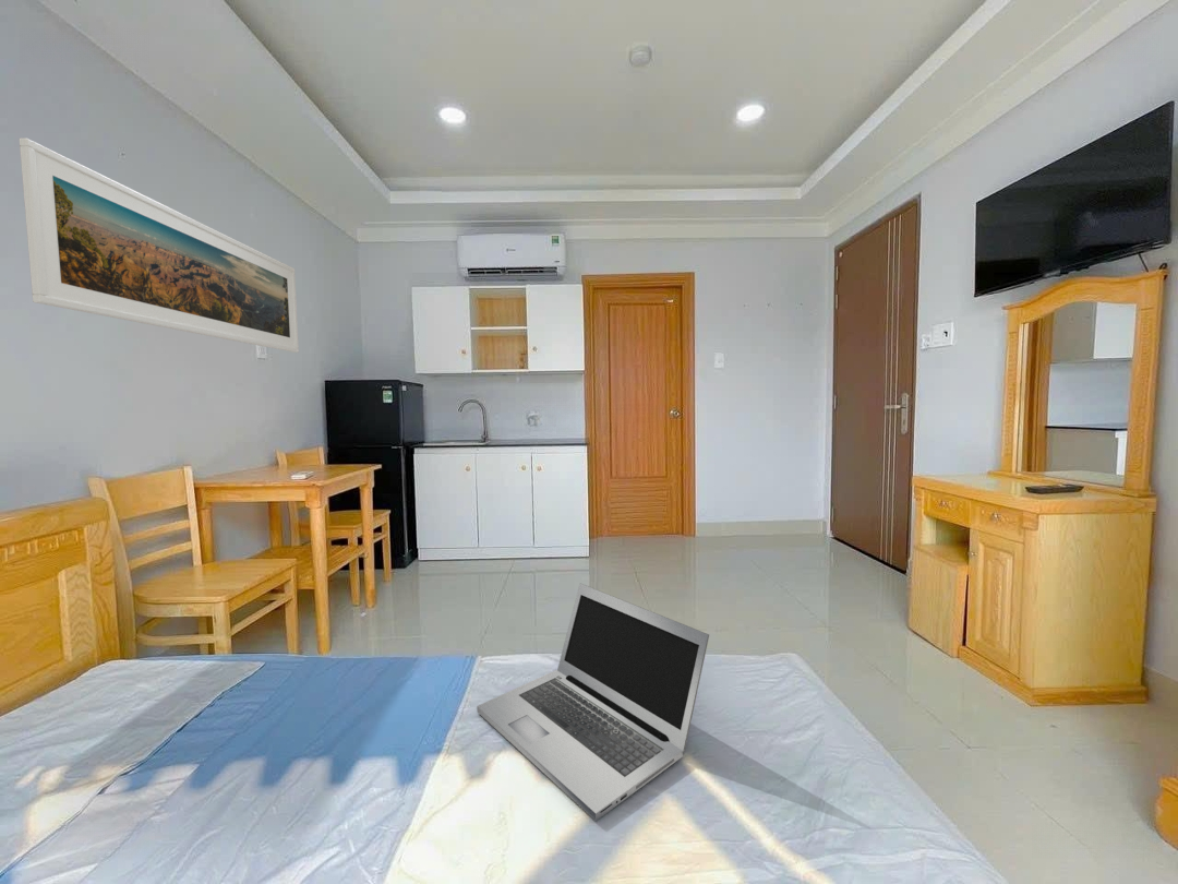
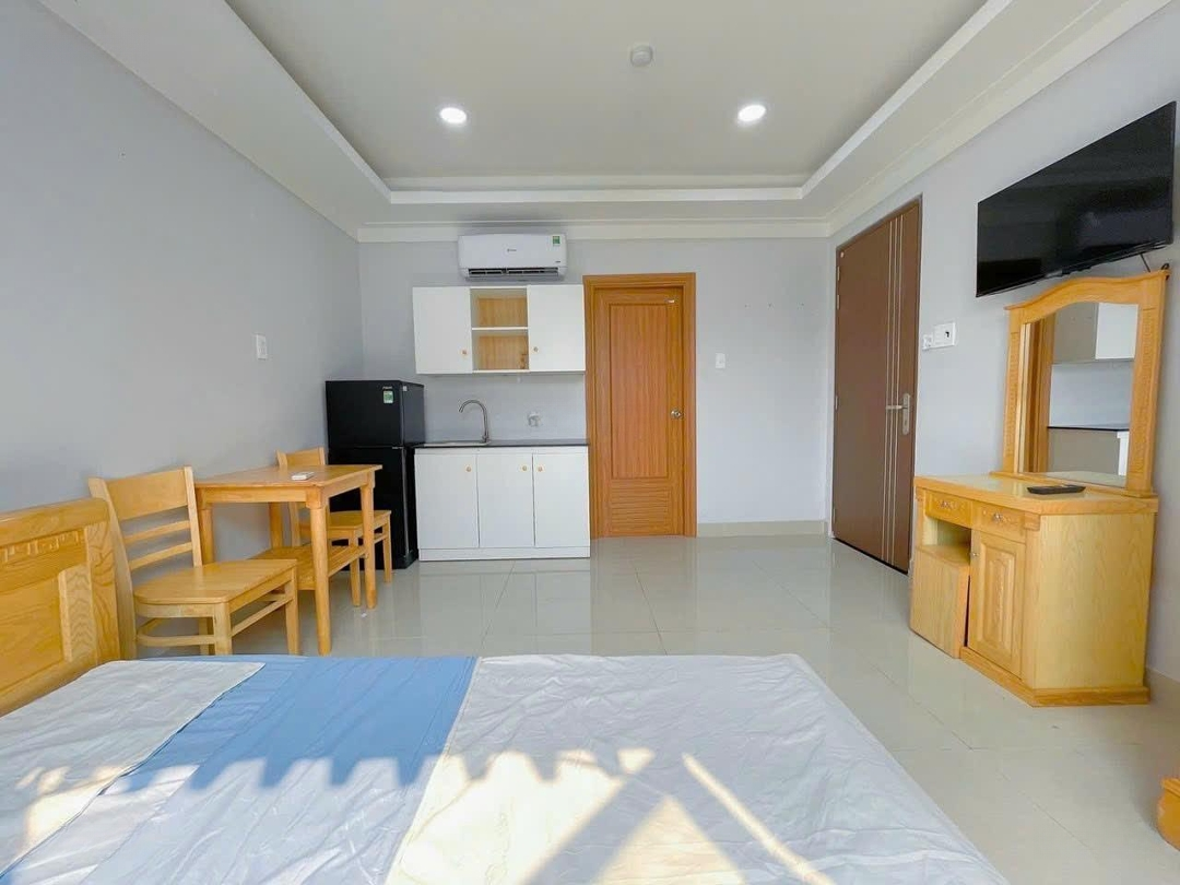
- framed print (204, 279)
- laptop (587, 674)
